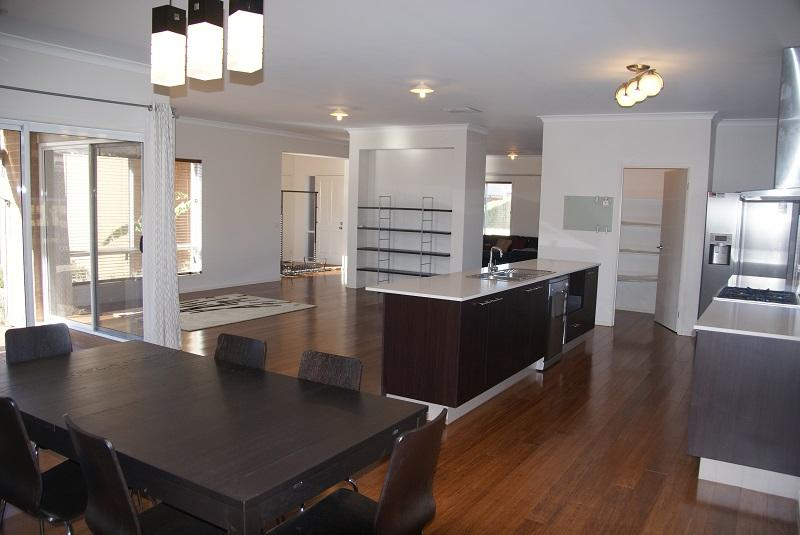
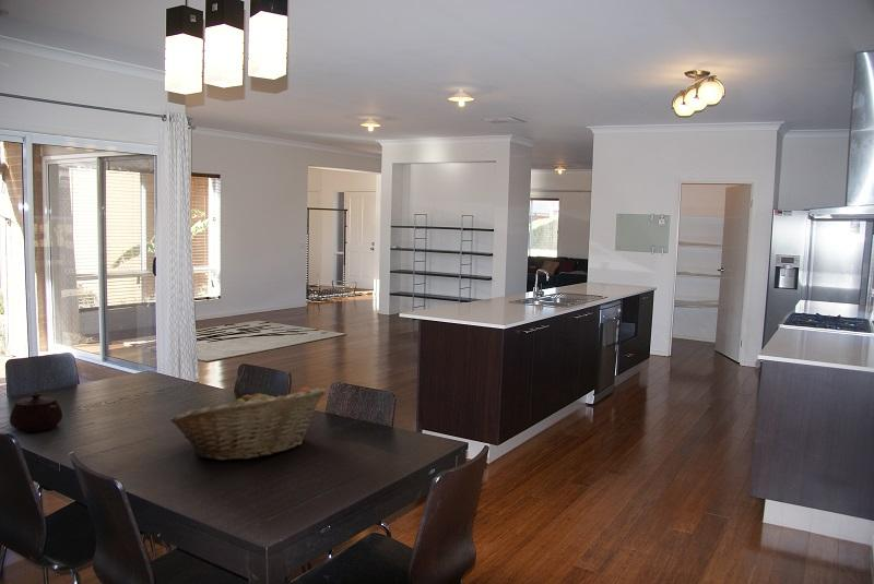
+ fruit basket (251, 416)
+ teapot (37, 410)
